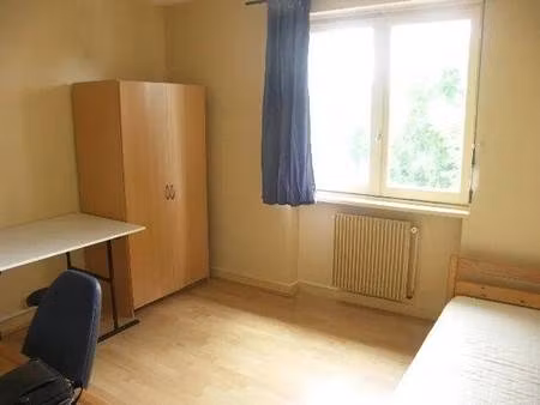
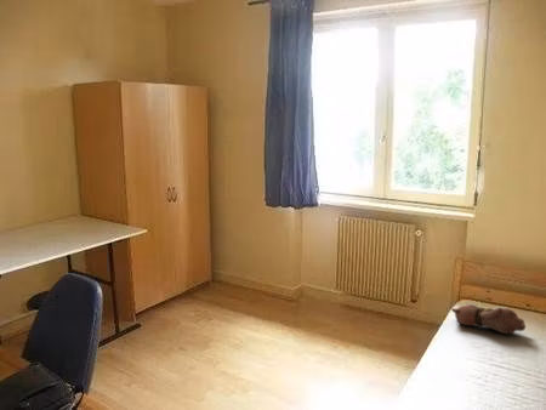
+ teddy bear (488, 314)
